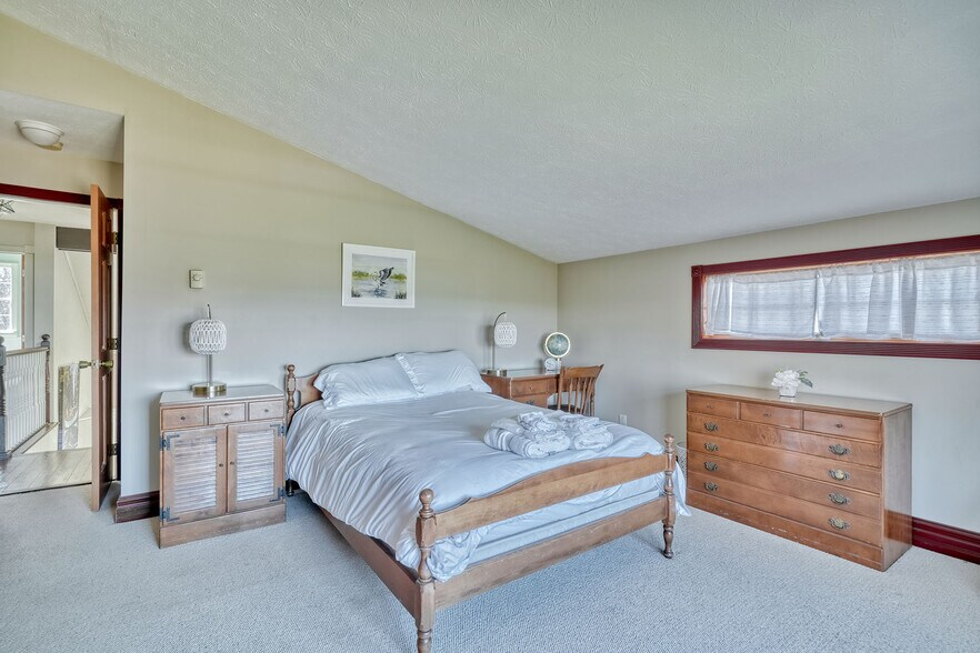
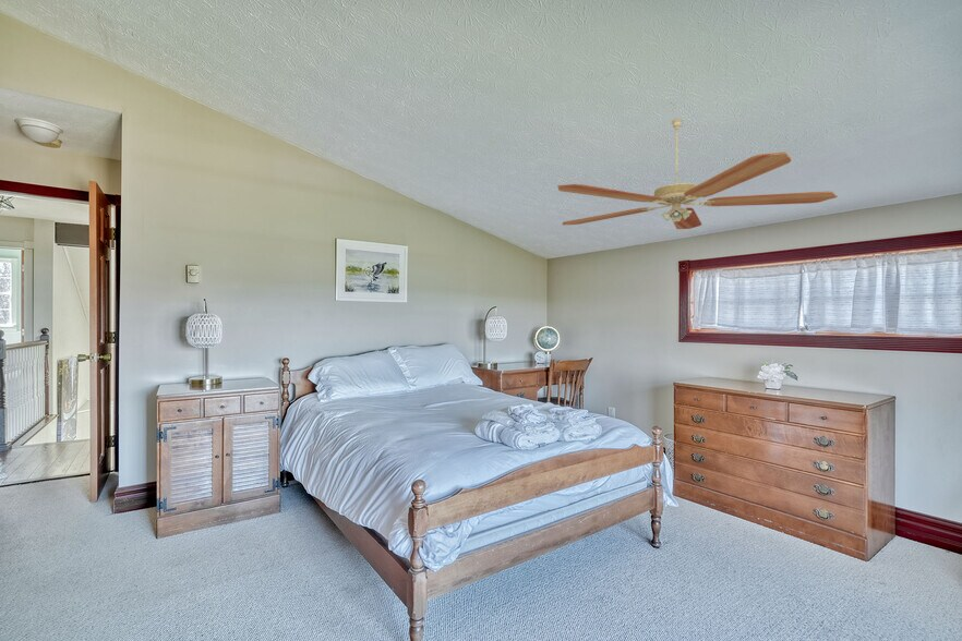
+ ceiling fan (676, 172)
